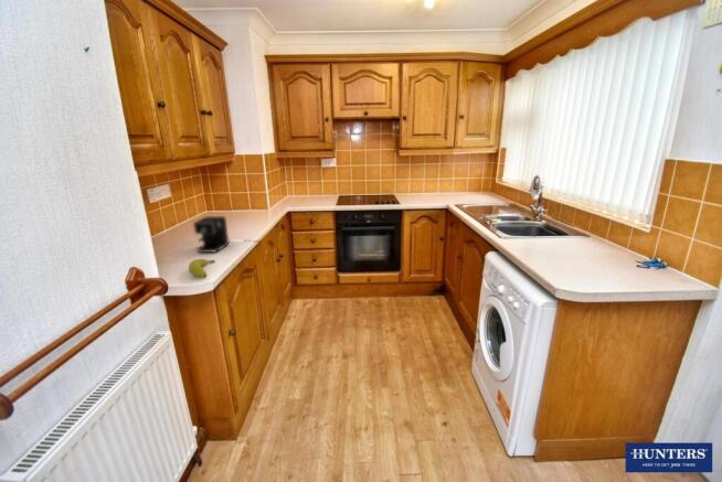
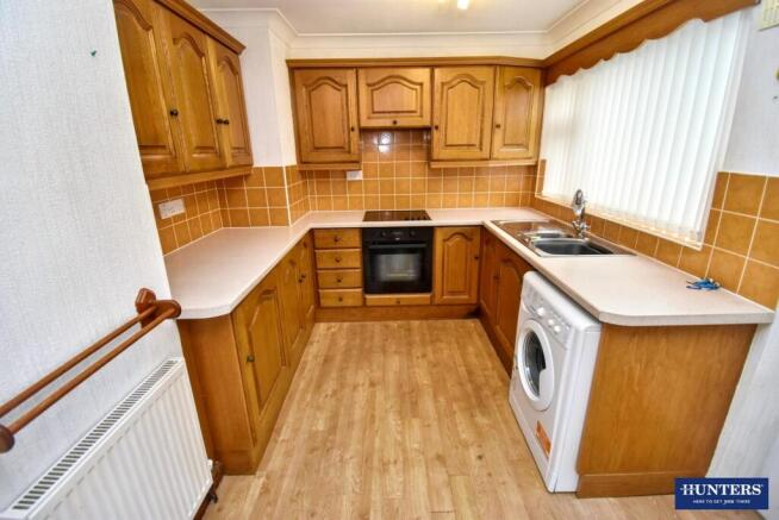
- coffee maker (226, 233)
- fruit (203, 265)
